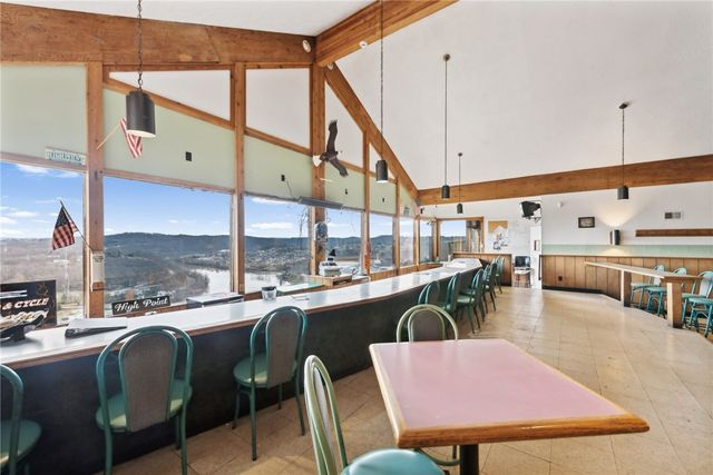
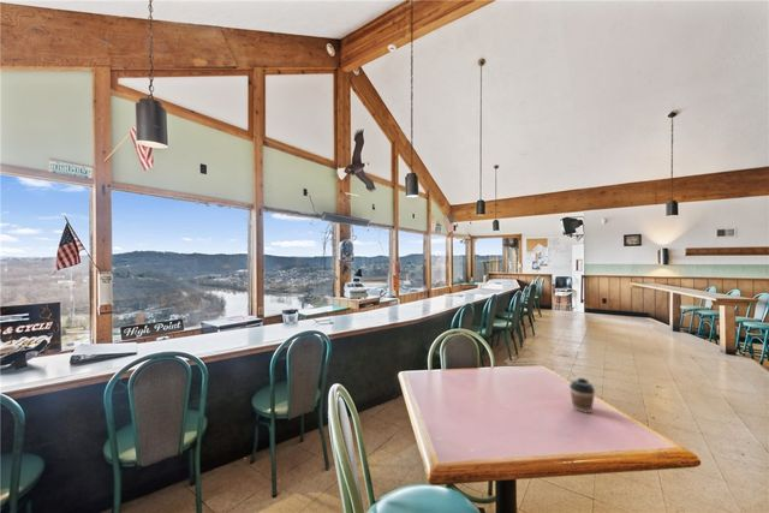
+ coffee cup (582, 394)
